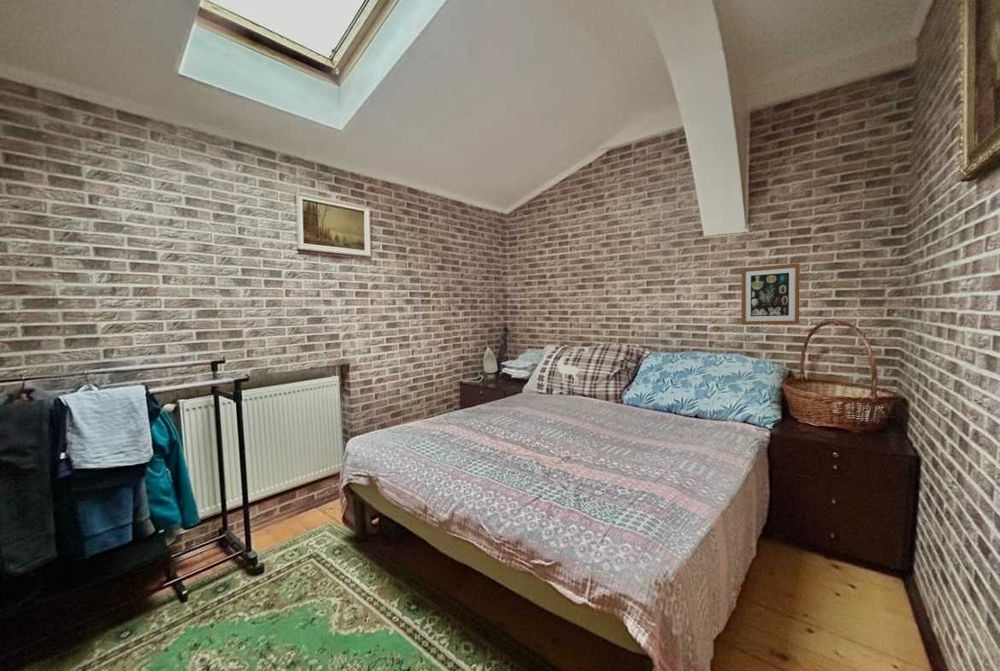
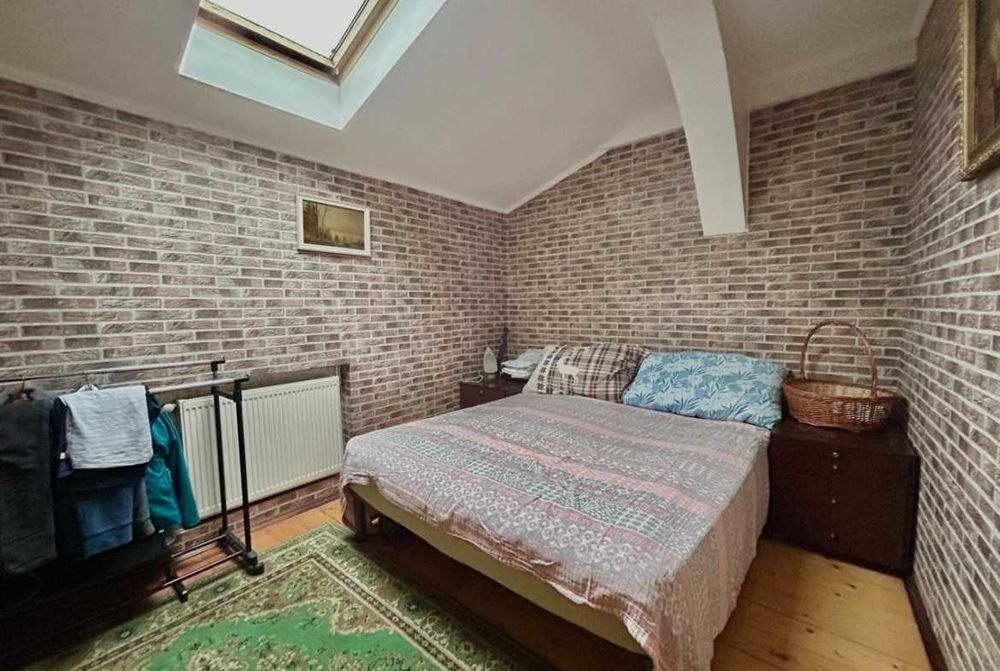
- wall art (769, 295)
